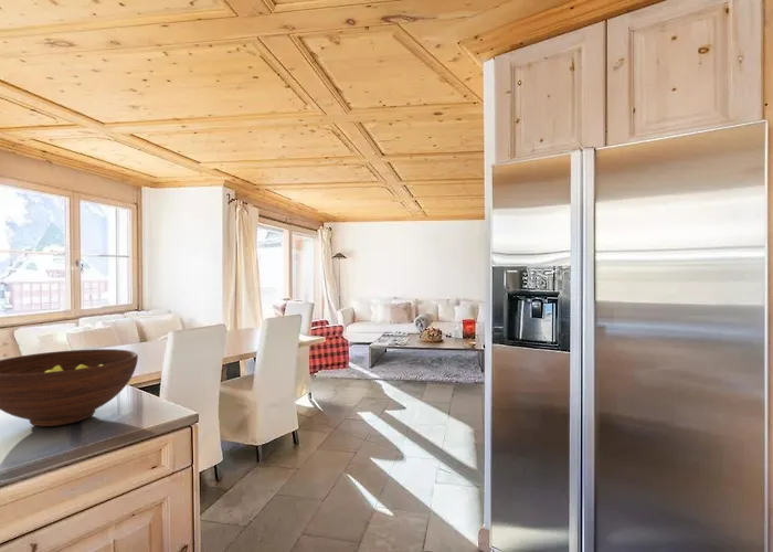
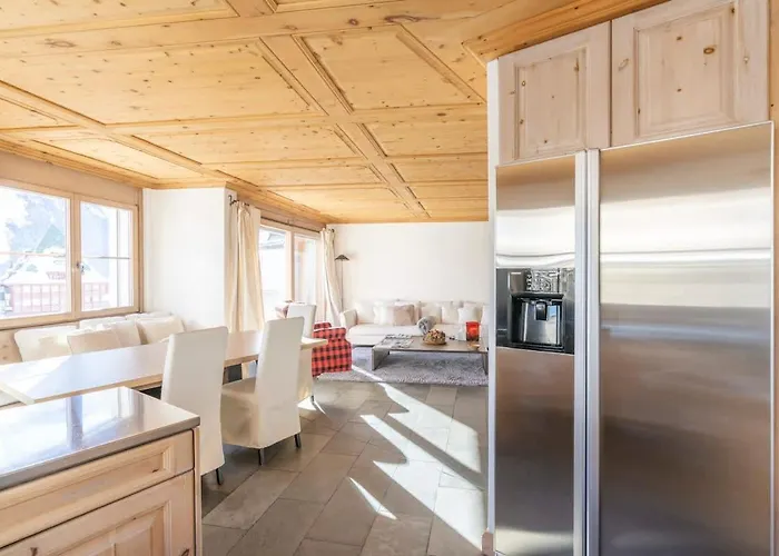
- fruit bowl (63, 390)
